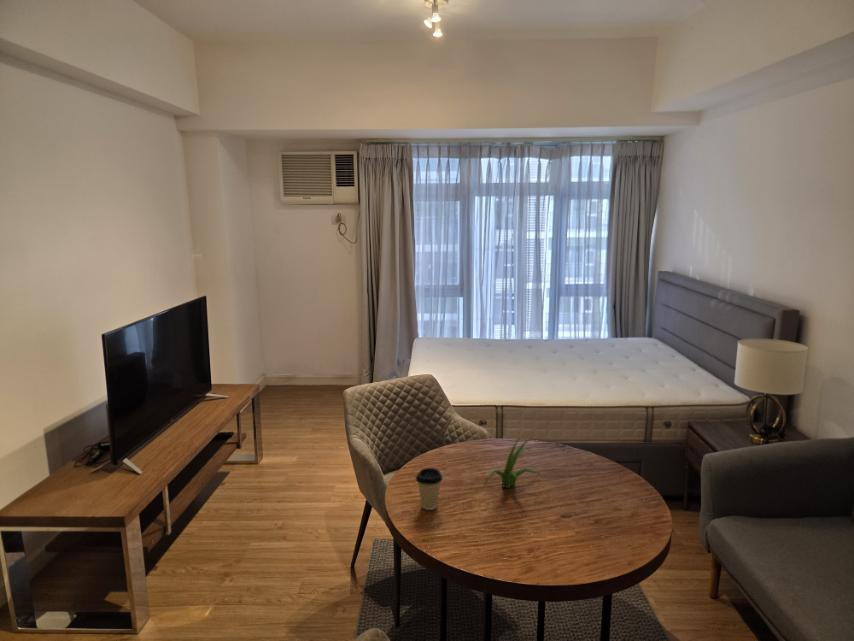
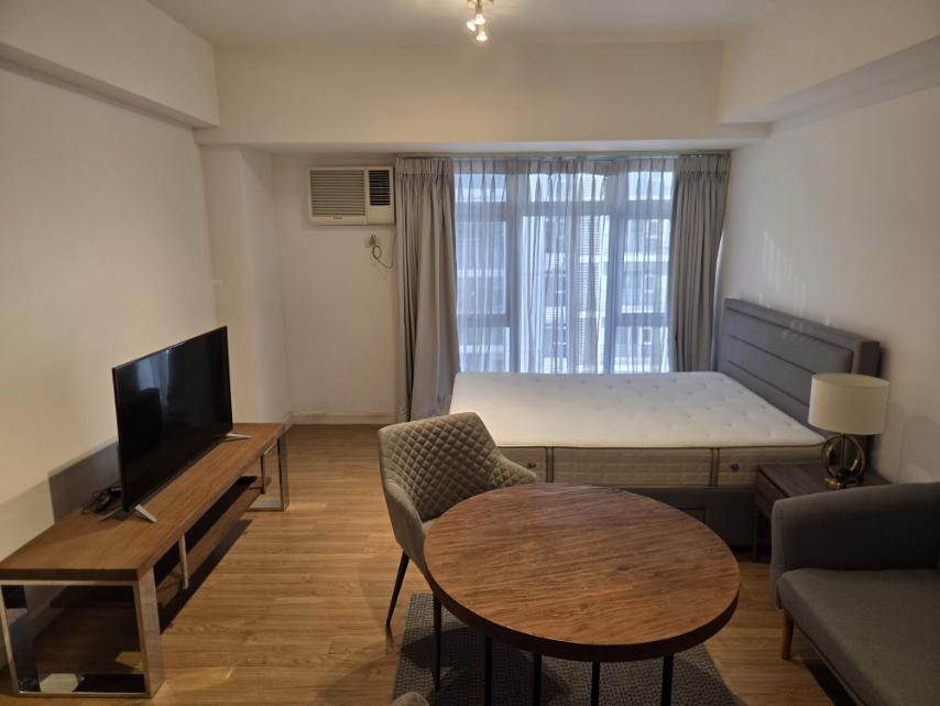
- coffee cup (429, 489)
- plant (516, 460)
